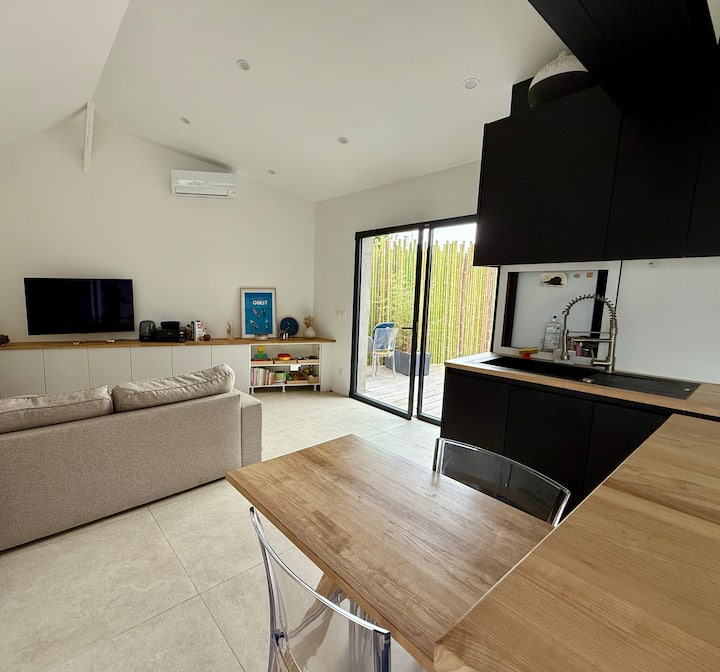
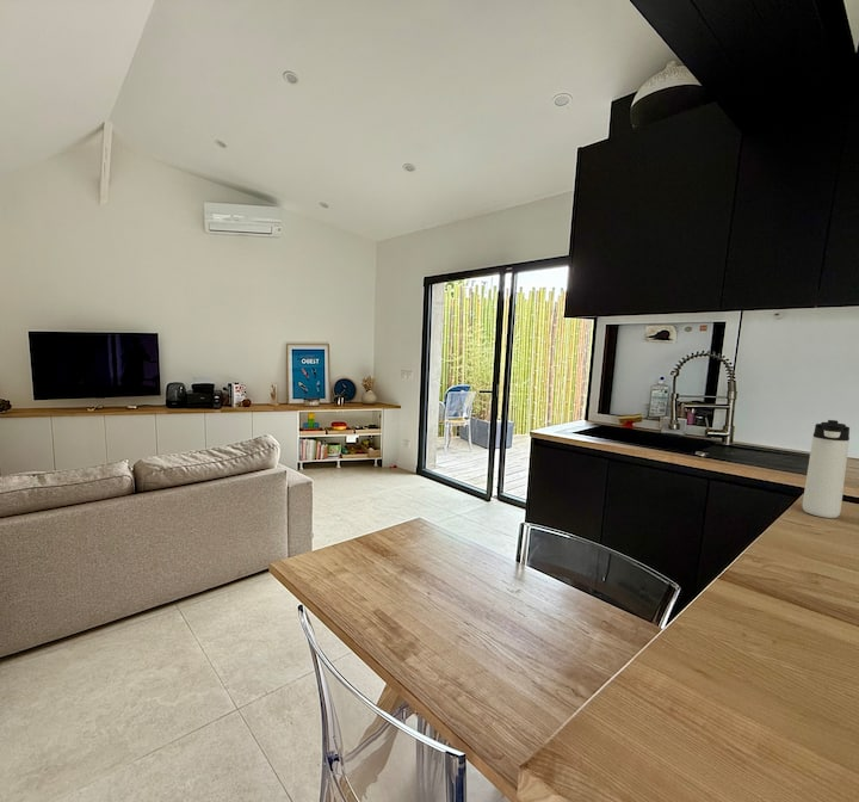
+ thermos bottle (826, 468)
